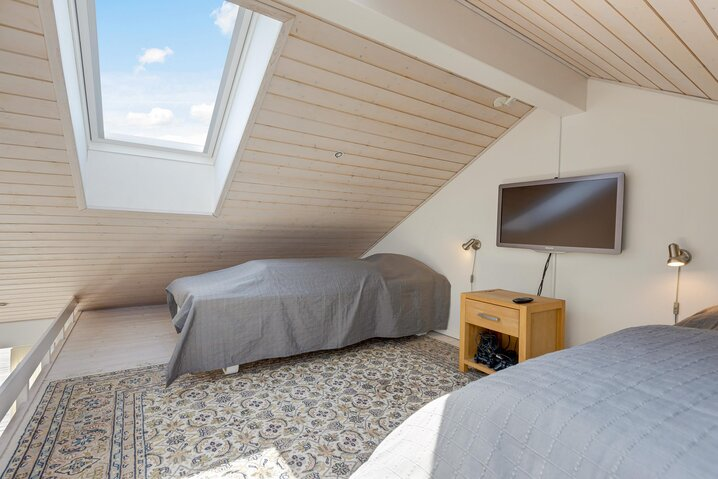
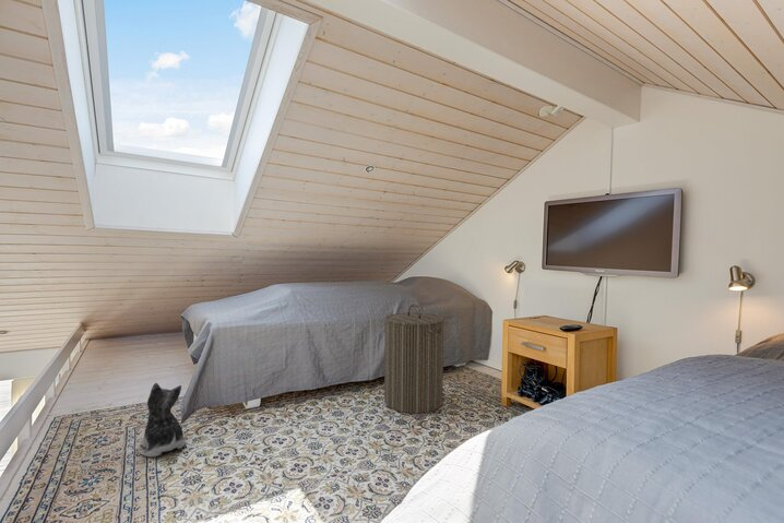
+ plush toy (163, 416)
+ laundry hamper (413, 353)
